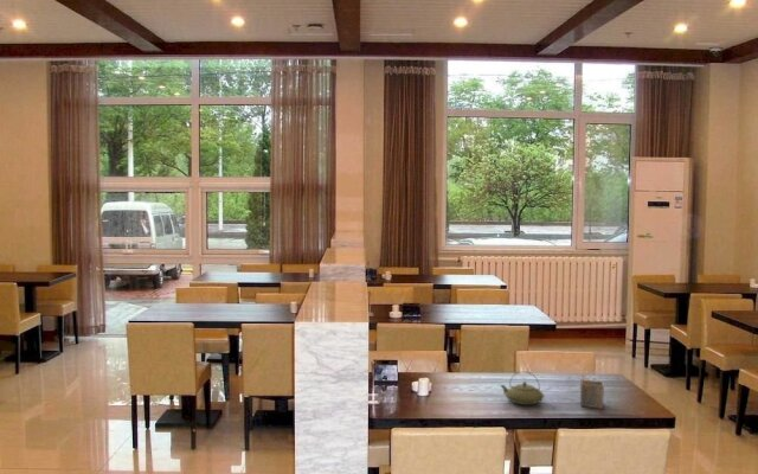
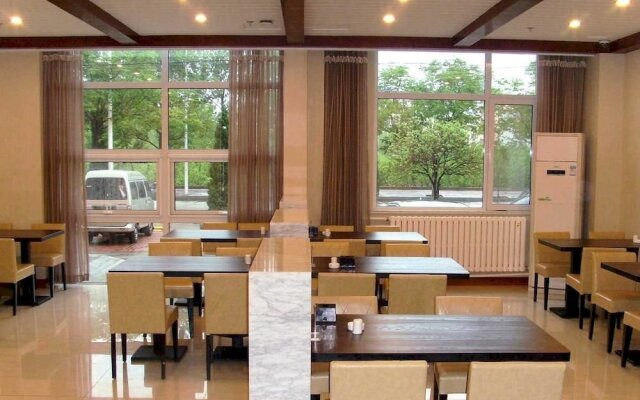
- napkin holder (591, 390)
- teapot (521, 385)
